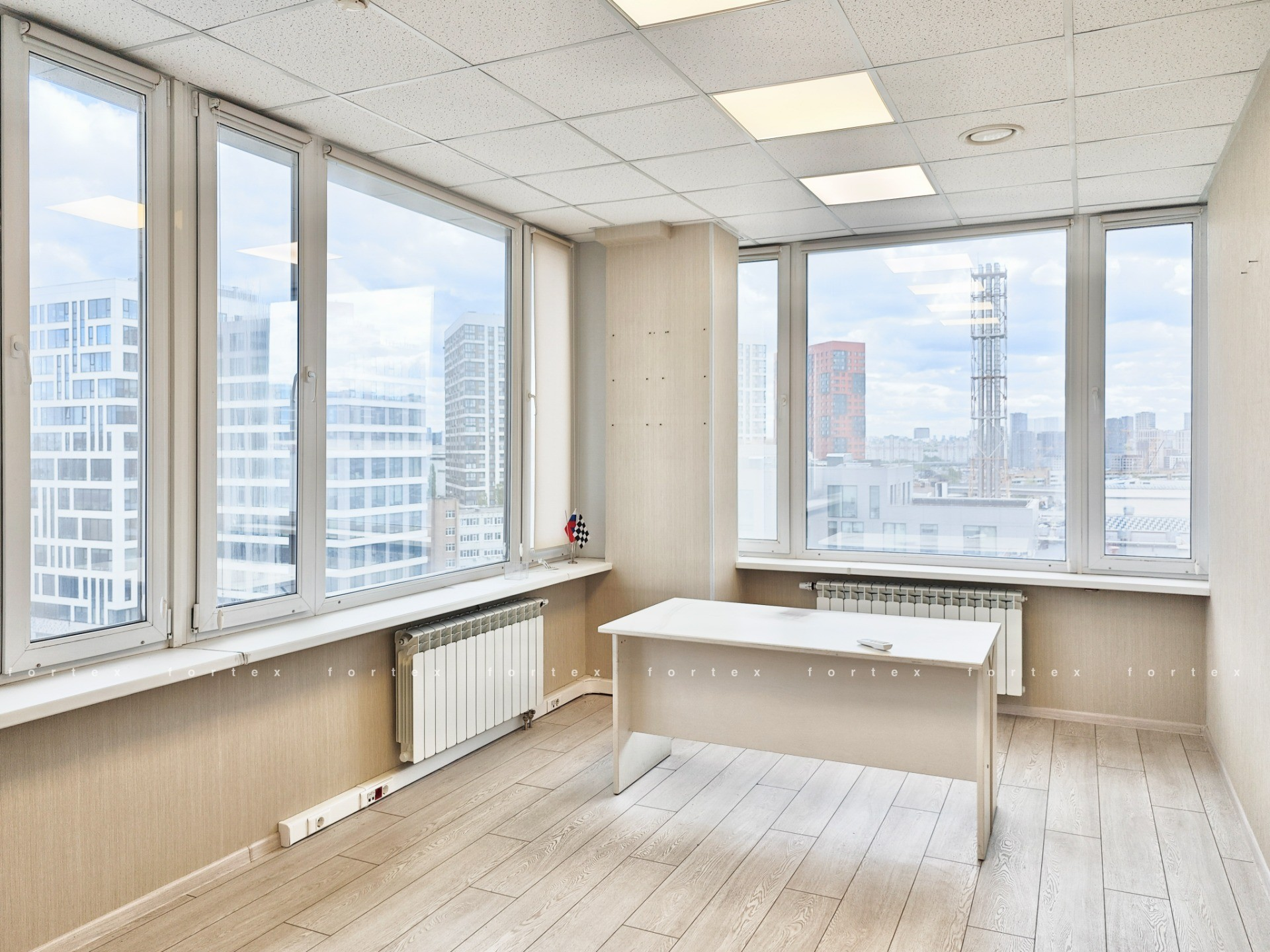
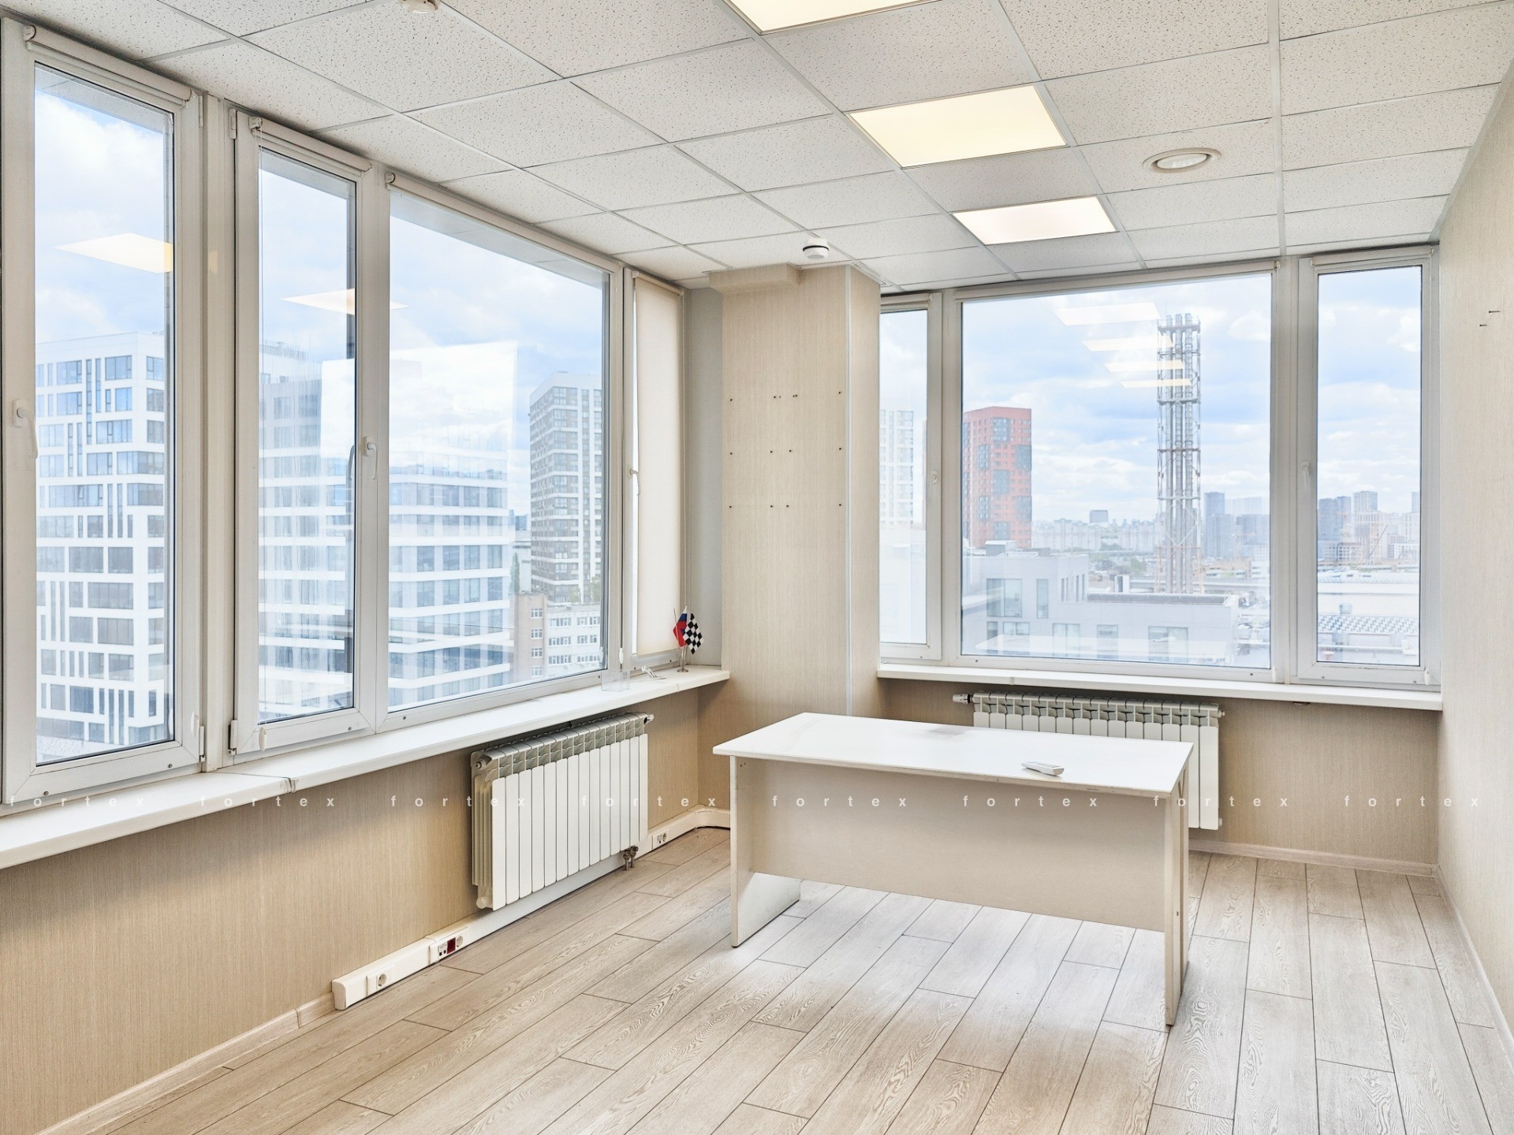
+ smoke detector (815, 249)
